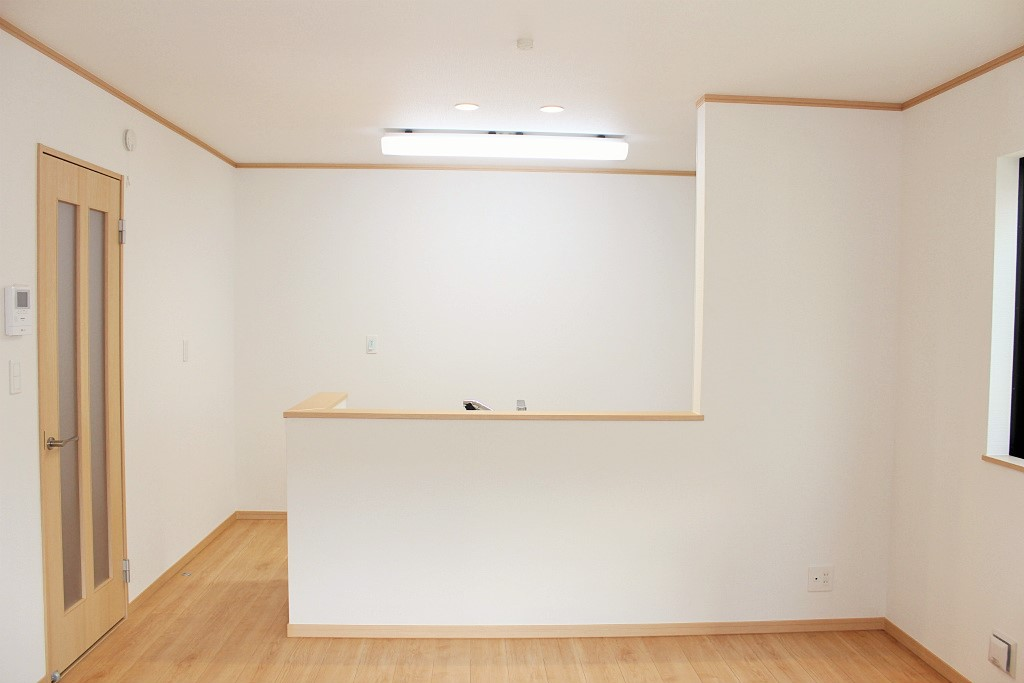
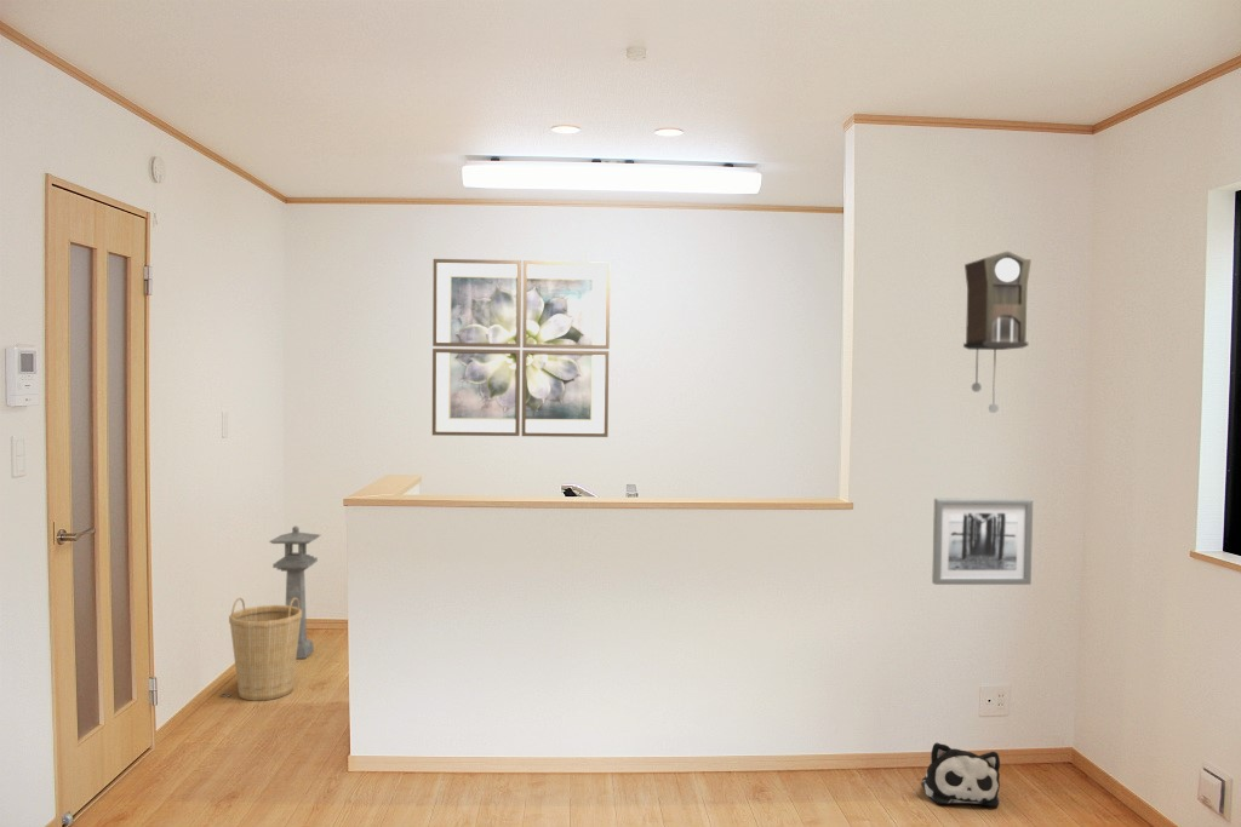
+ wall art (522, 350)
+ wall art (982, 541)
+ plush toy (954, 762)
+ pendulum clock (995, 333)
+ lantern (294, 590)
+ basket (265, 644)
